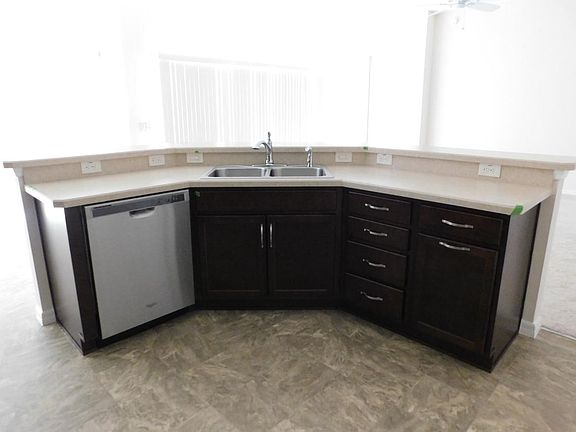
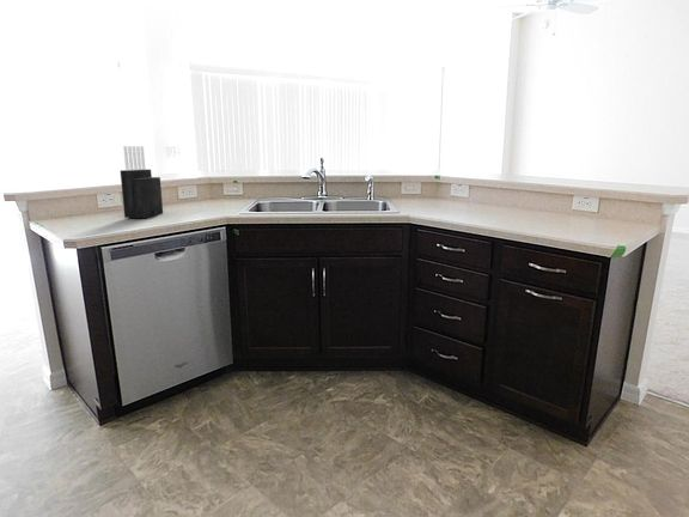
+ knife block (142, 181)
